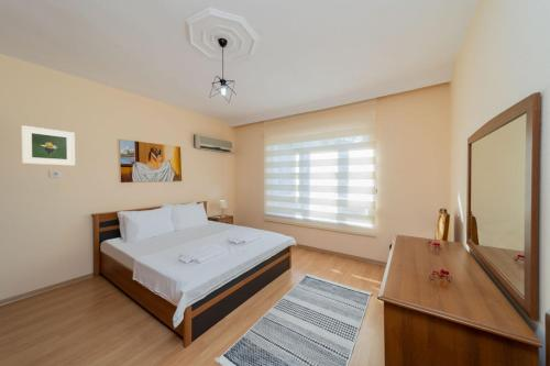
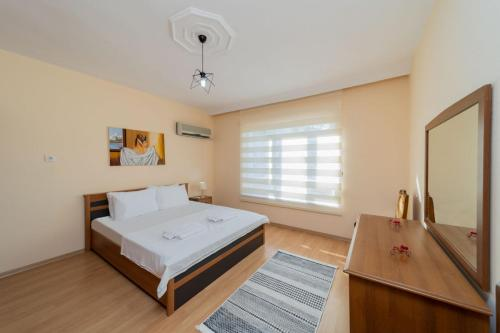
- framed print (50, 146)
